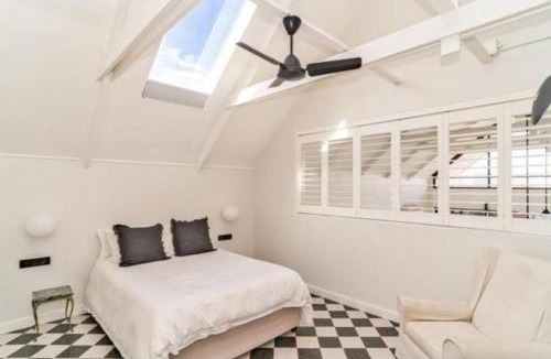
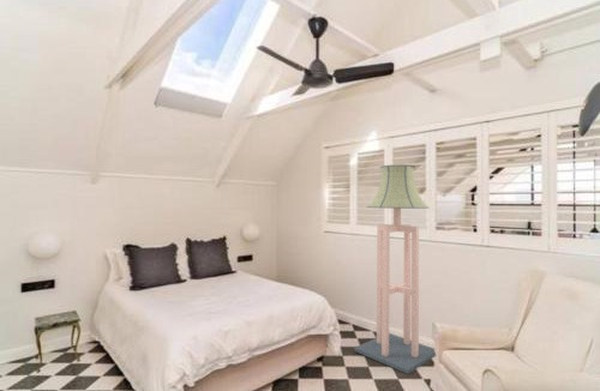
+ floor lamp (404, 258)
